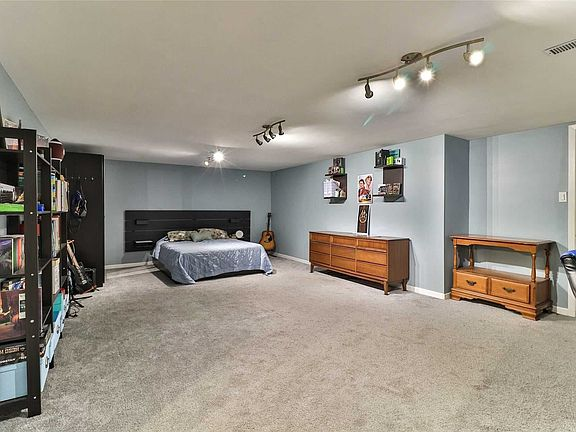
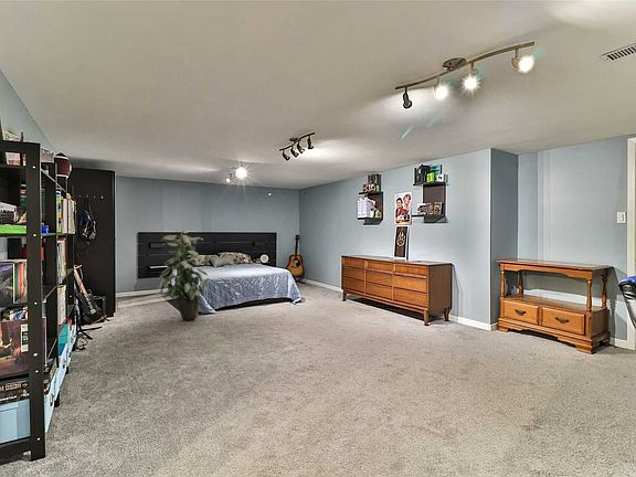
+ indoor plant (184, 275)
